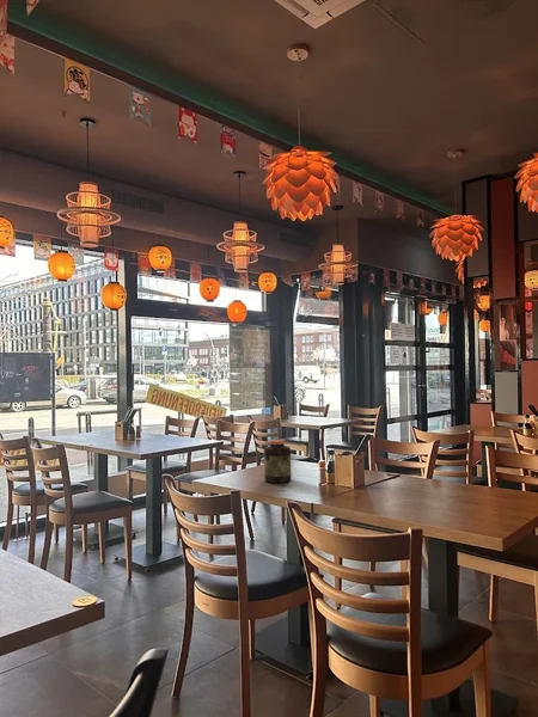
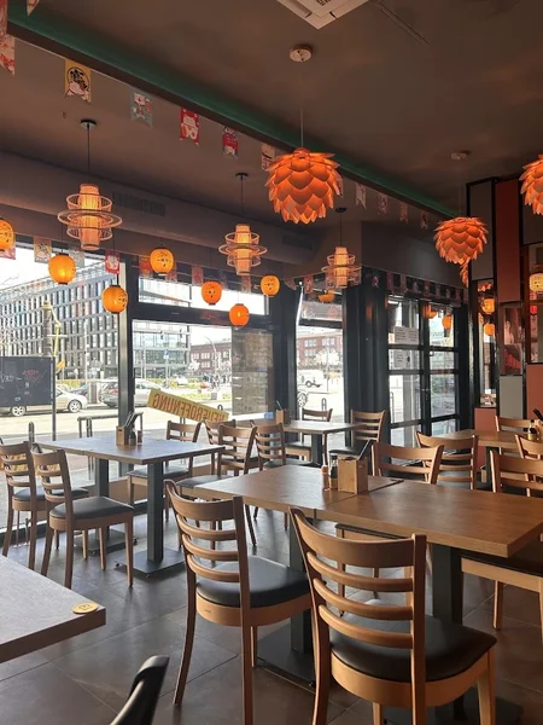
- jar (277, 460)
